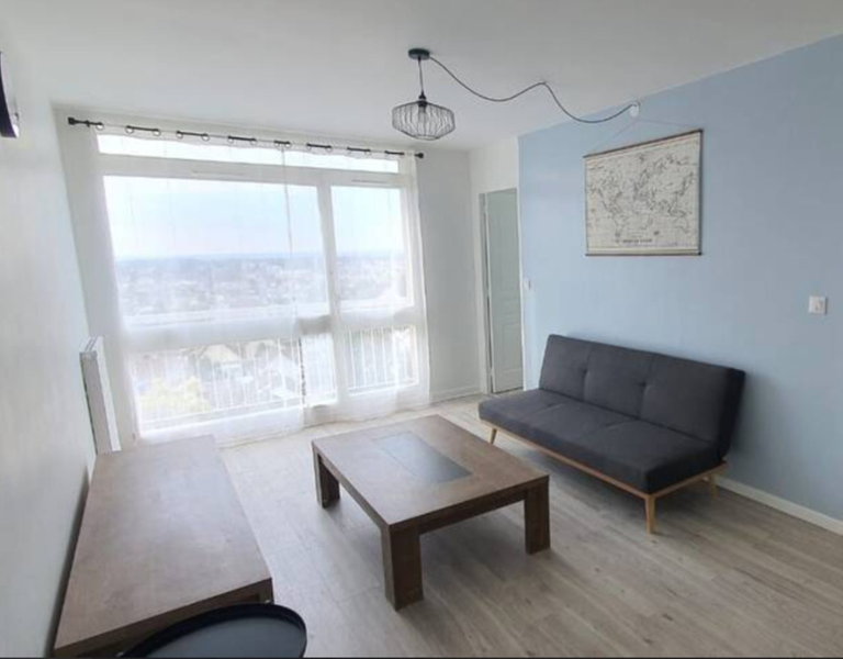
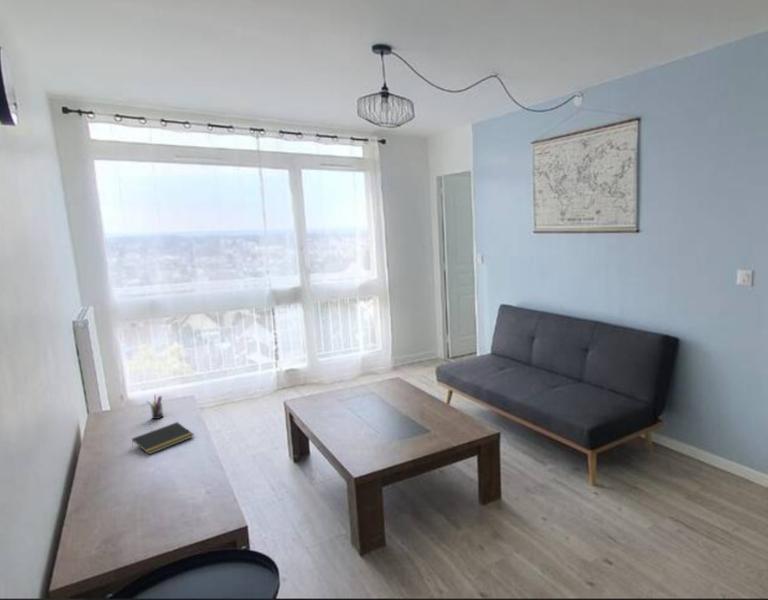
+ notepad (163, 437)
+ pen holder (155, 406)
